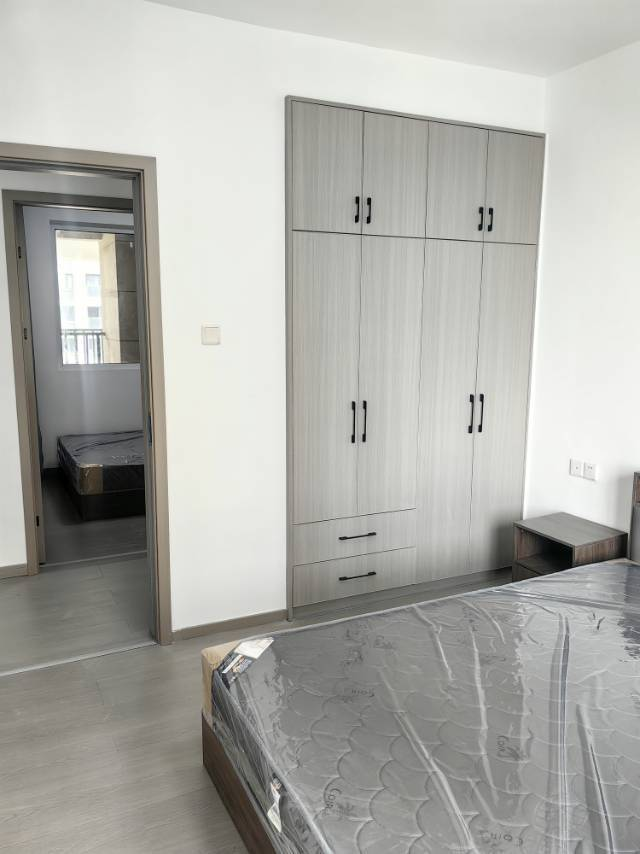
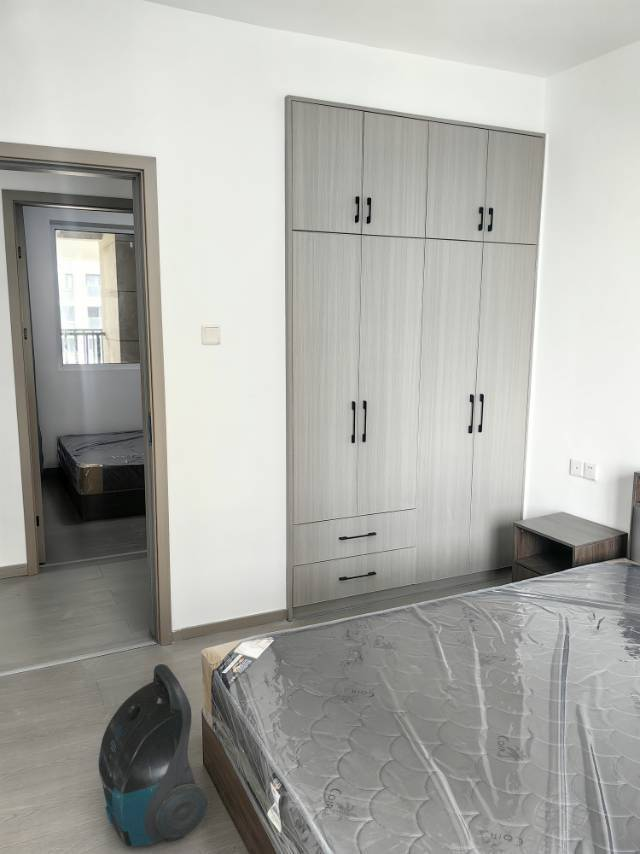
+ vacuum cleaner (148, 747)
